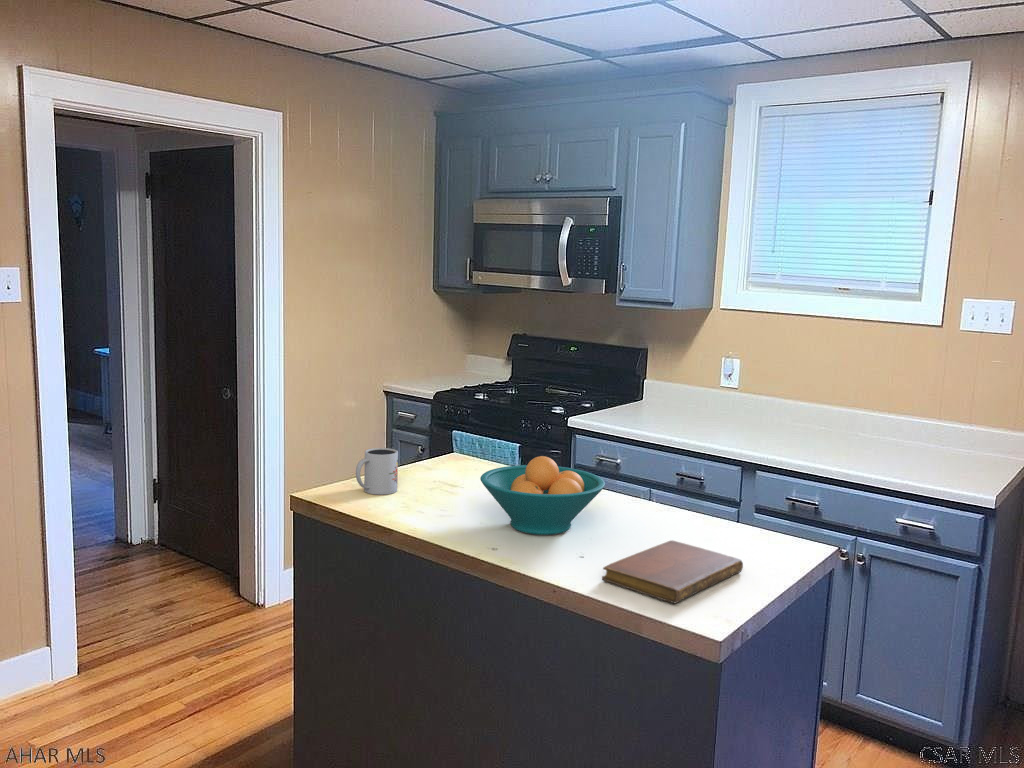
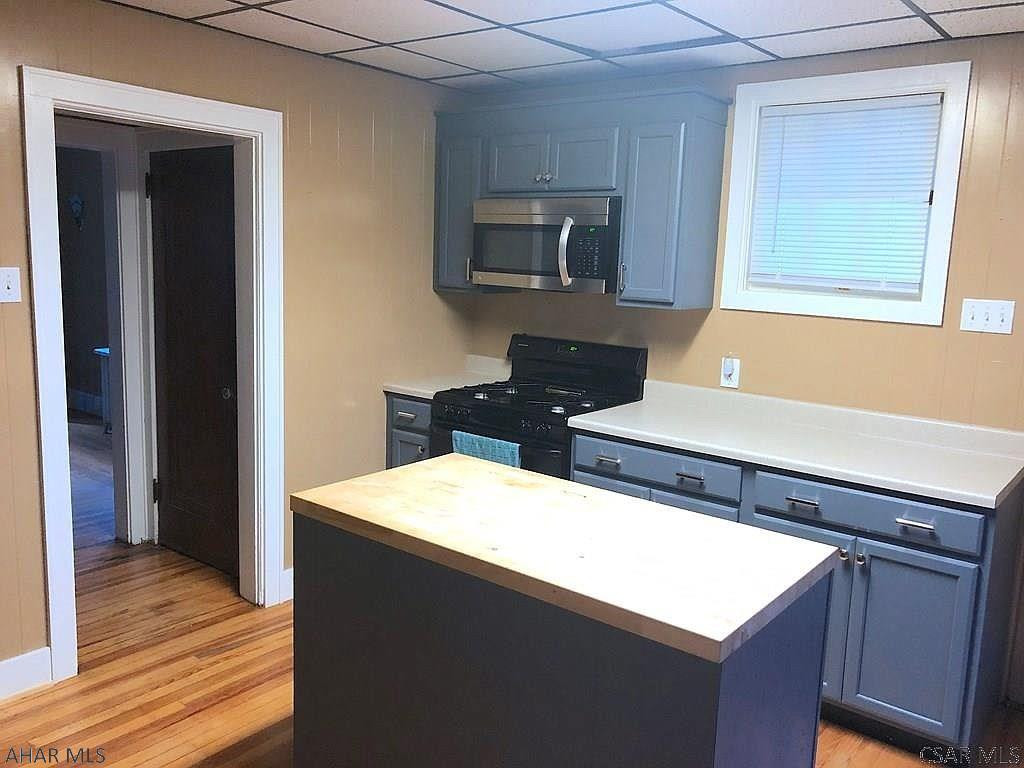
- fruit bowl (542, 492)
- mug (375, 471)
- notebook (674, 569)
